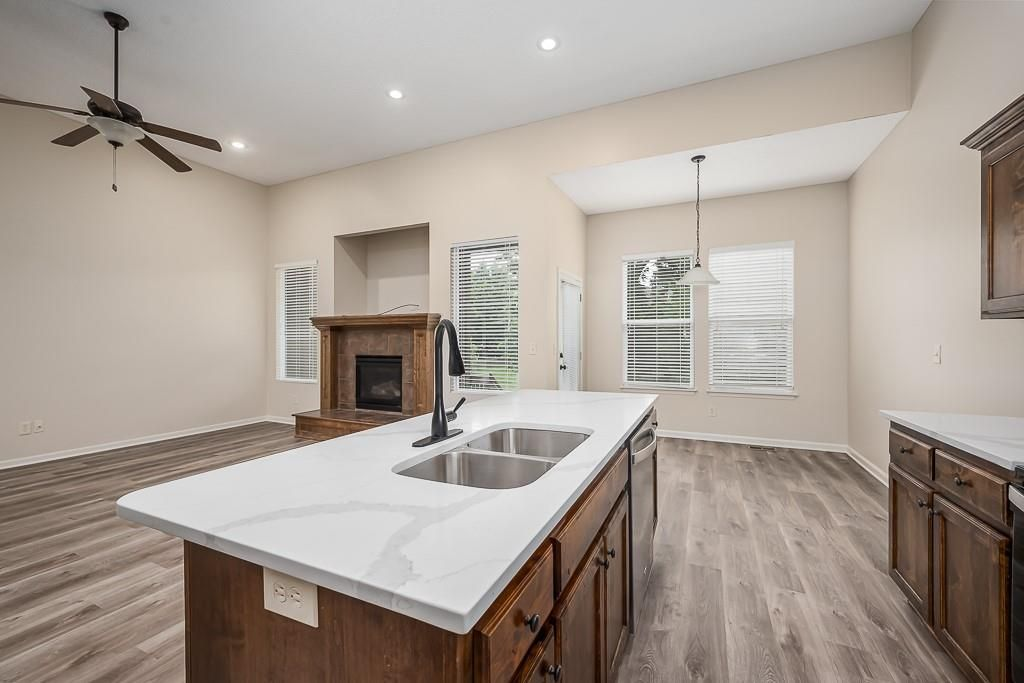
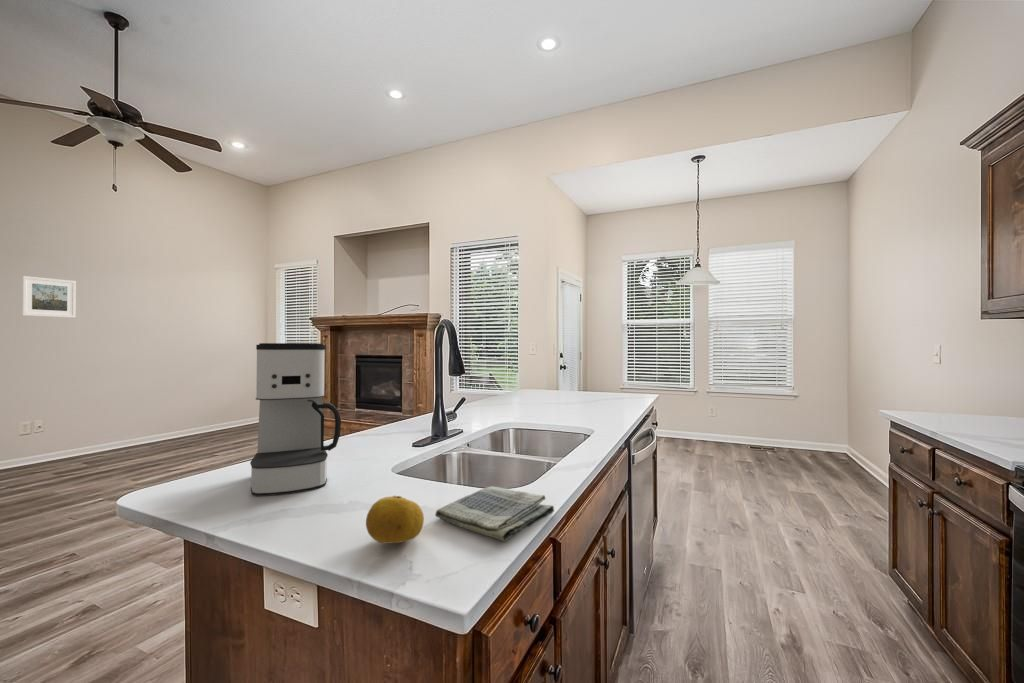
+ fruit (394, 518)
+ dish towel (496, 507)
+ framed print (49, 297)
+ coffee maker (298, 411)
